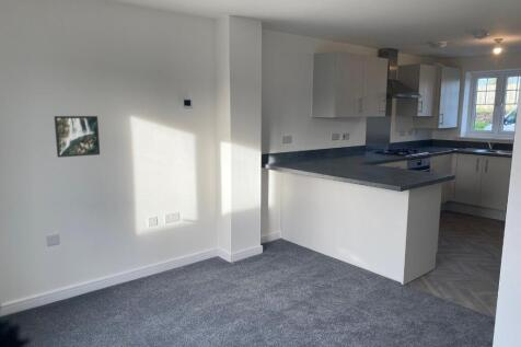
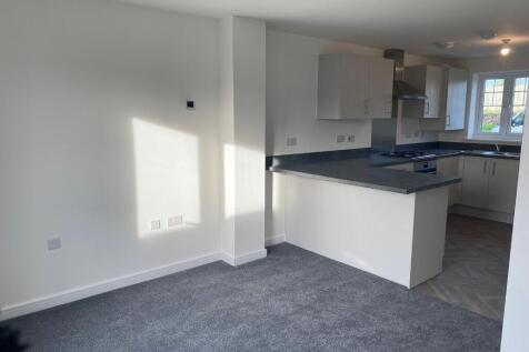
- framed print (78, 136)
